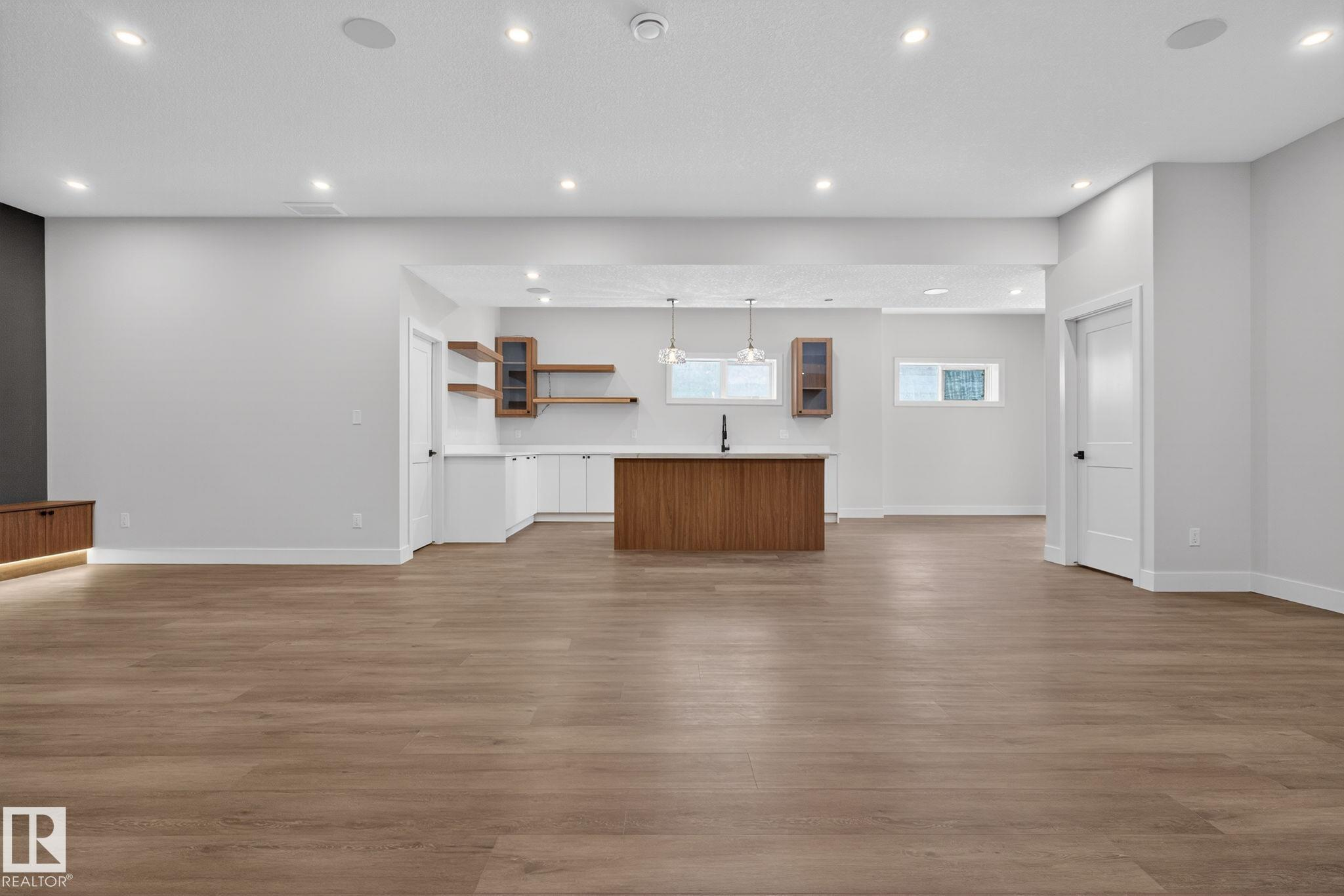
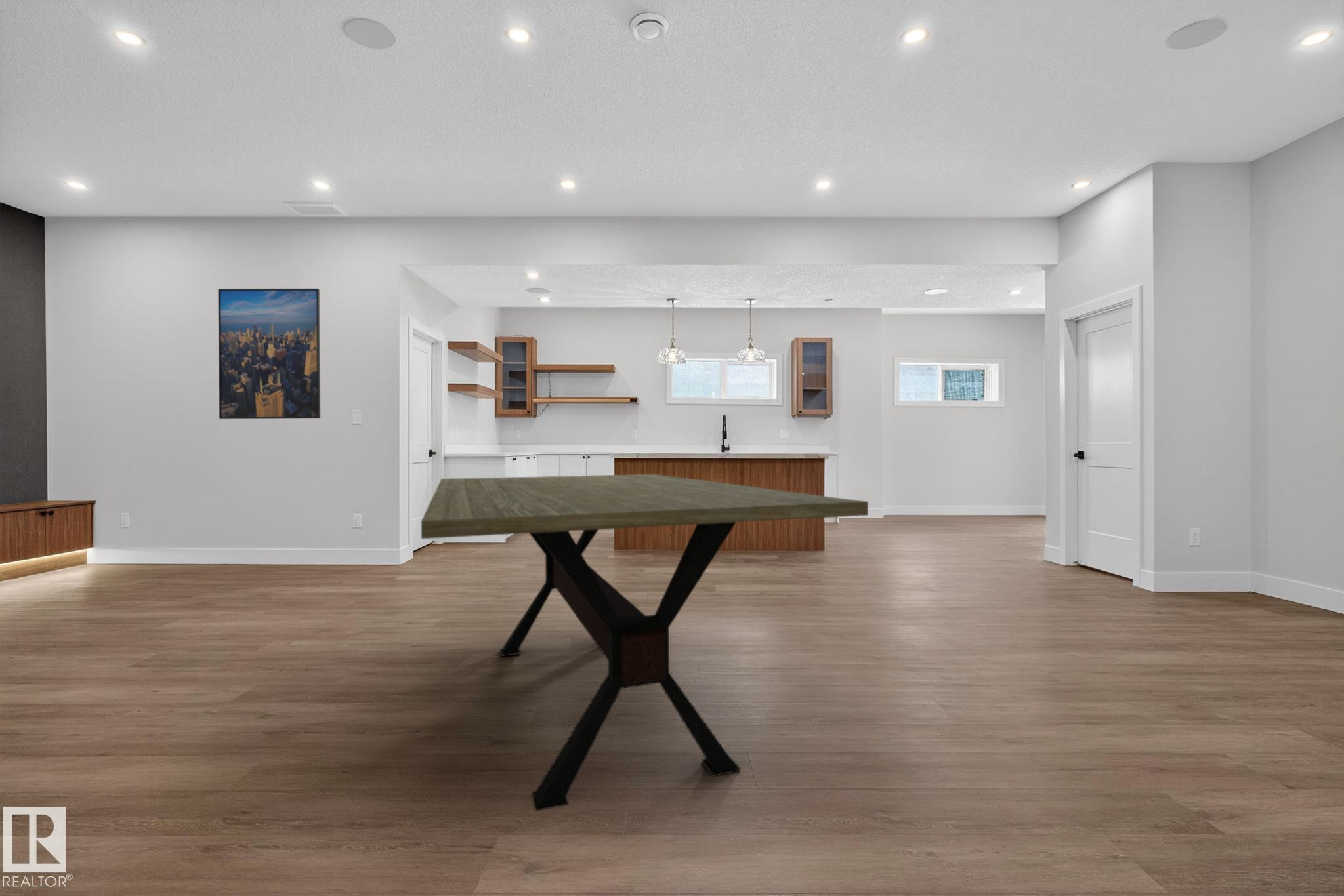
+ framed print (269, 354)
+ dining table (591, 592)
